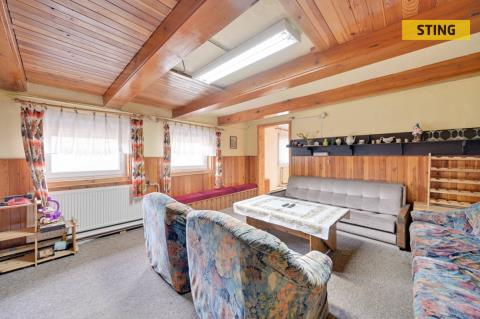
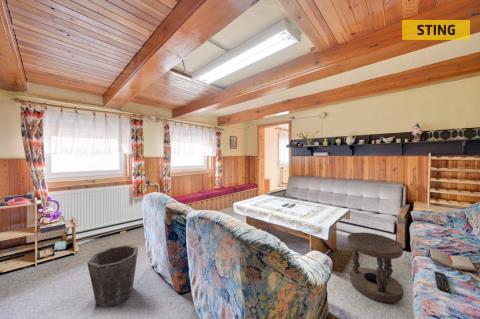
+ remote control (441, 281)
+ paperback book (450, 260)
+ stool (377, 263)
+ waste bin (115, 274)
